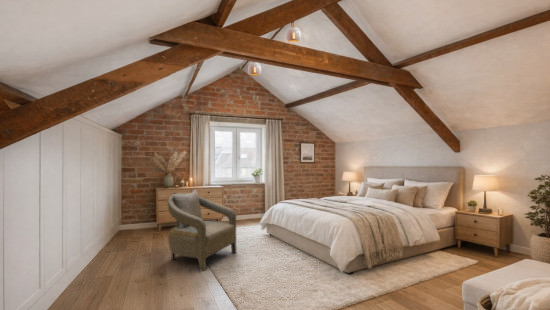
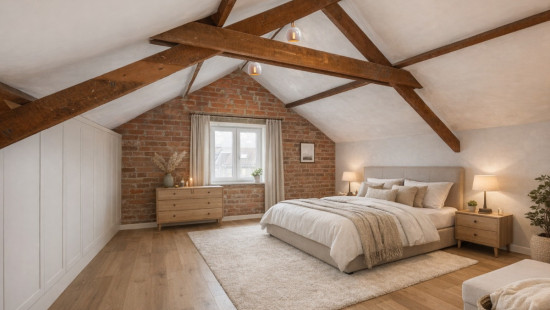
- armchair (199, 224)
